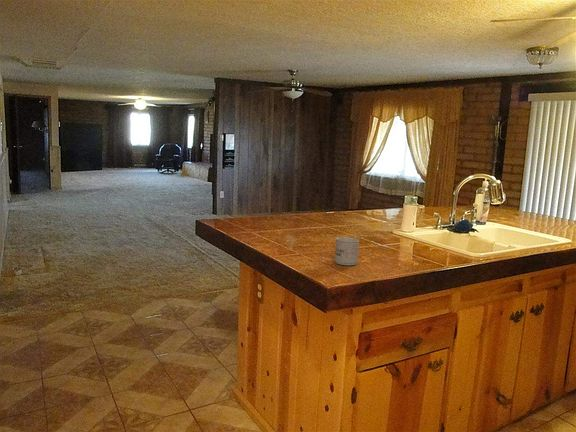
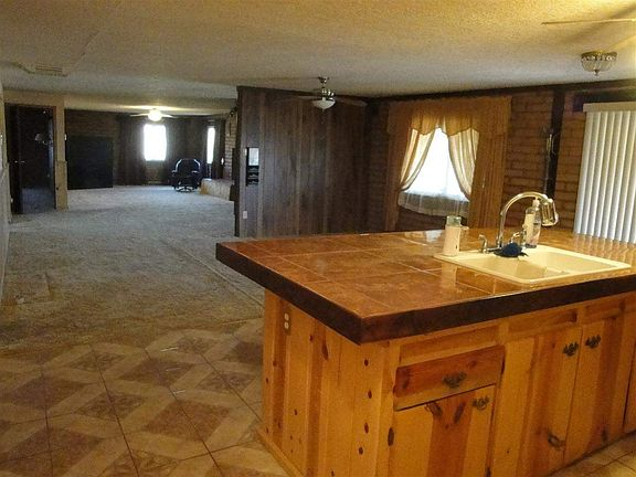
- mug (344, 249)
